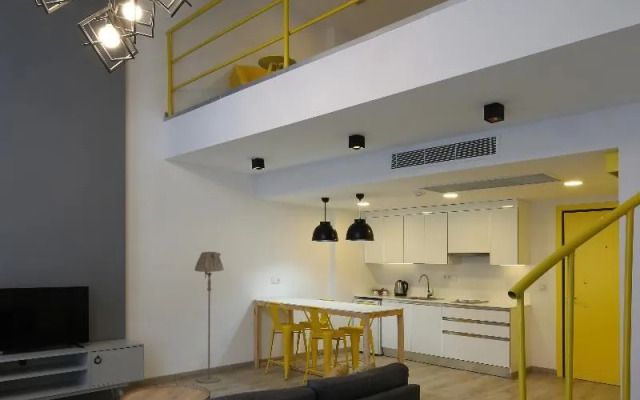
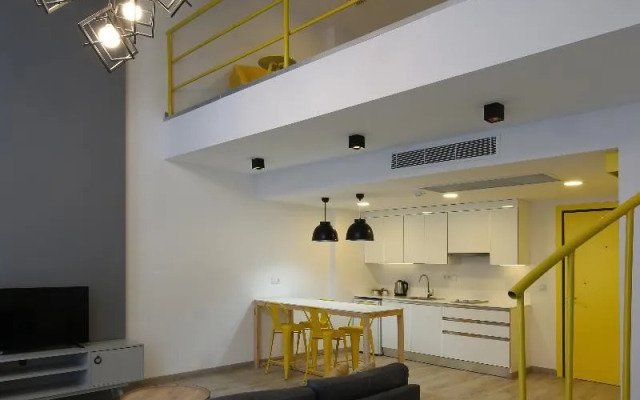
- floor lamp (209, 316)
